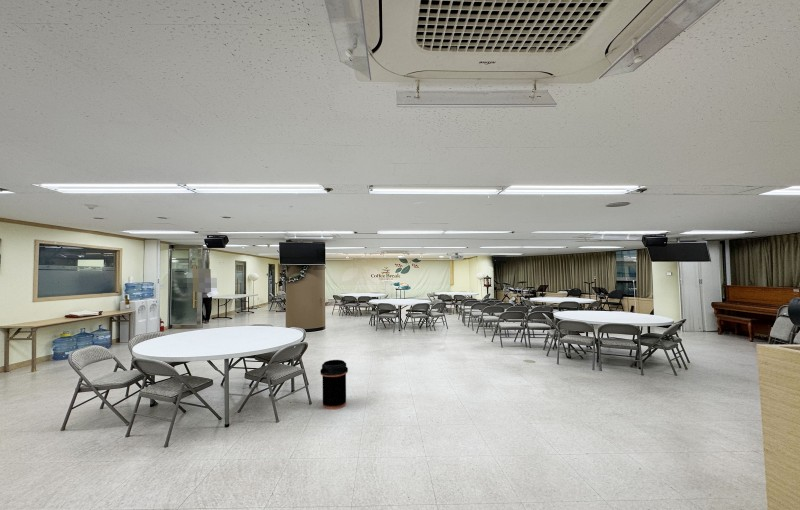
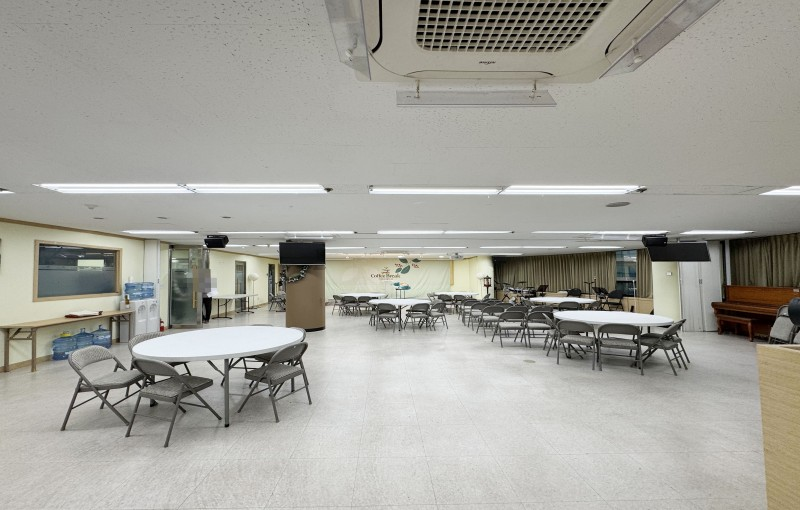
- trash can (334, 383)
